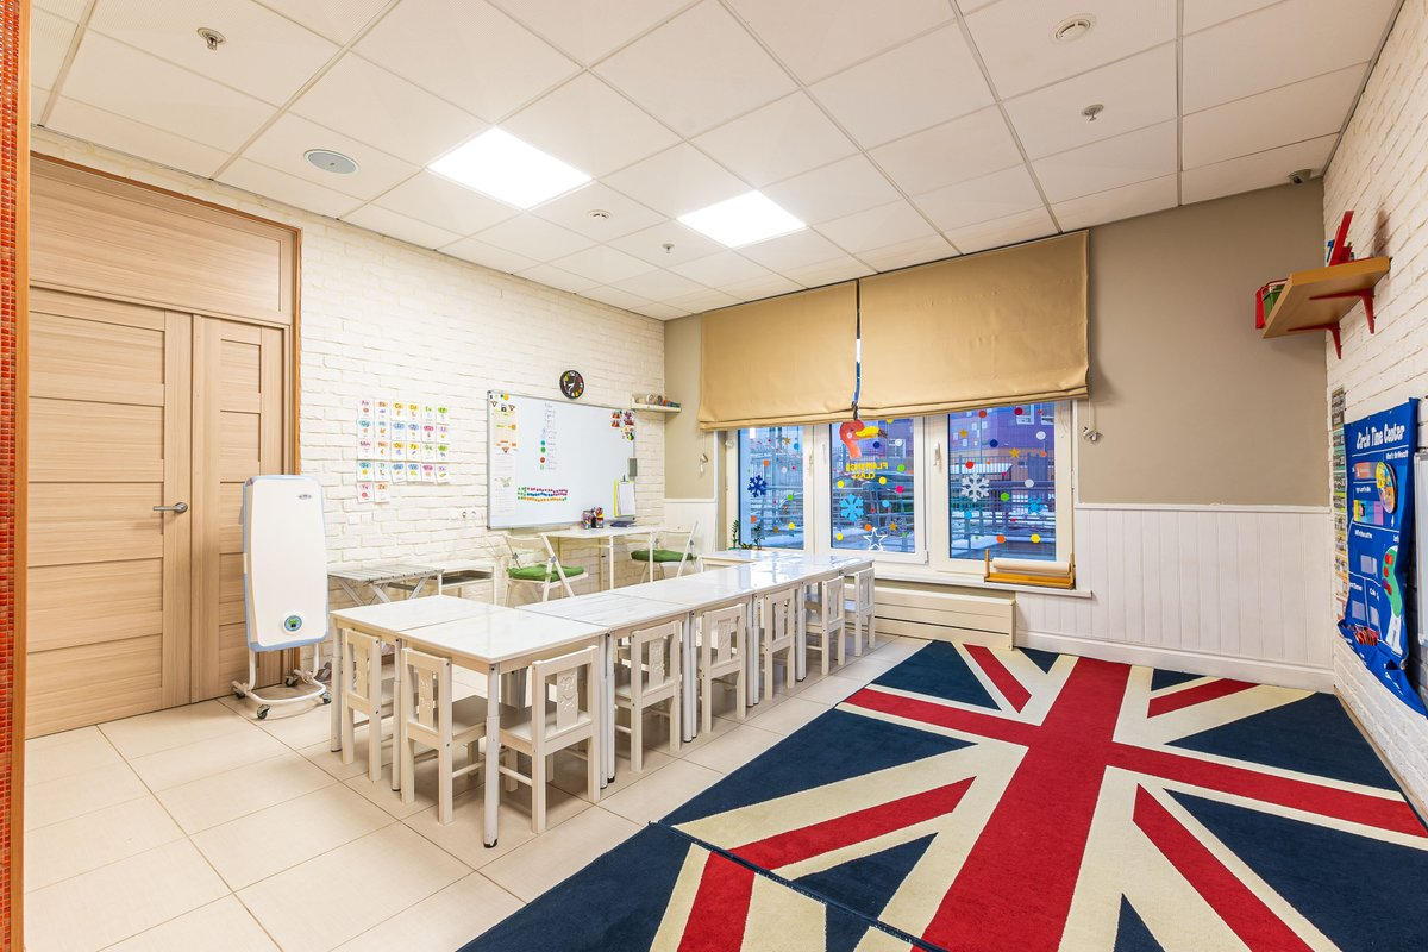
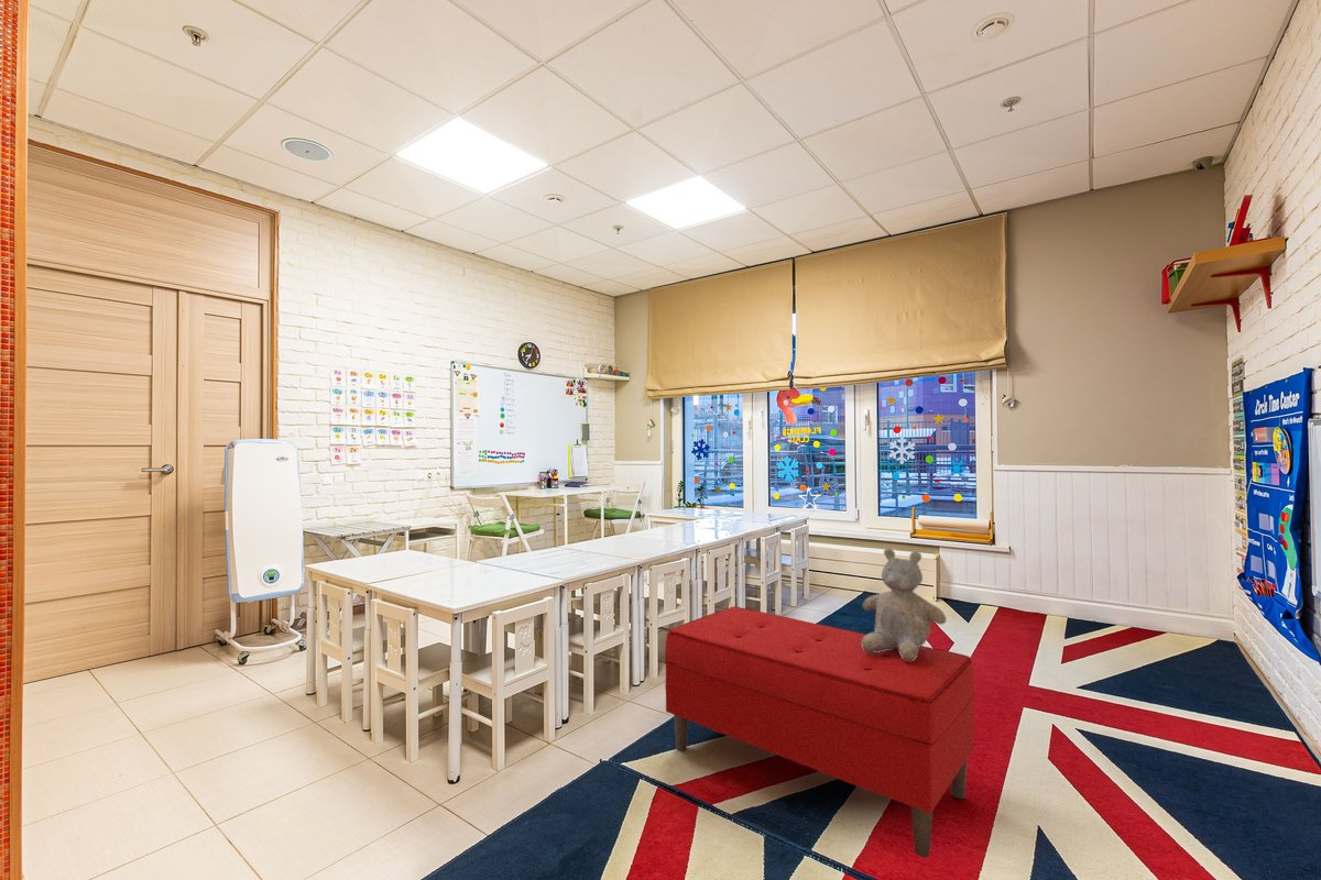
+ bench (809, 705)
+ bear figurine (897, 601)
